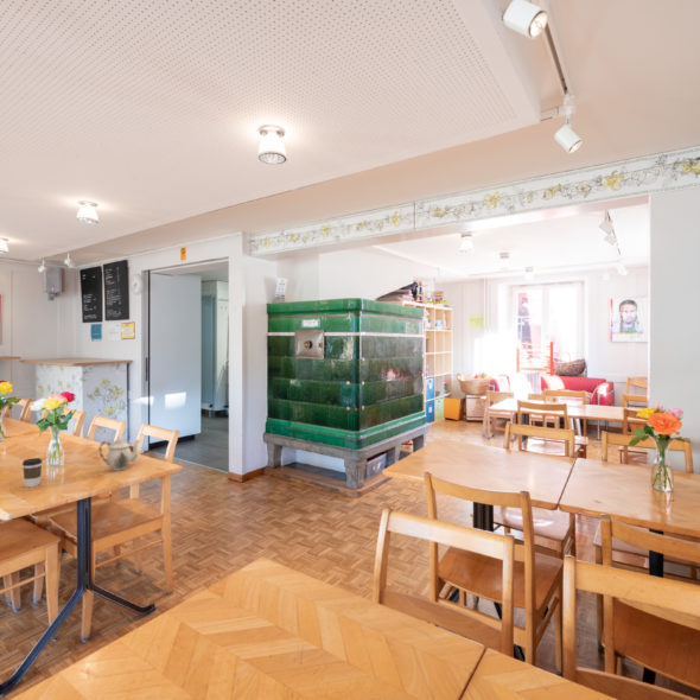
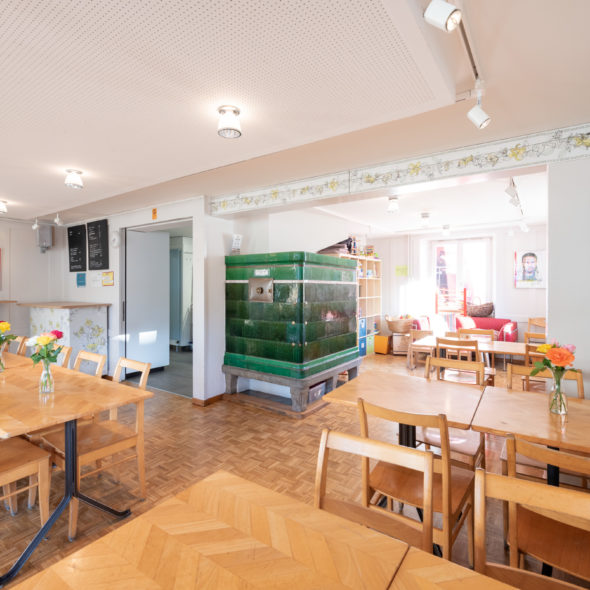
- coffee cup (32, 472)
- teapot (120, 452)
